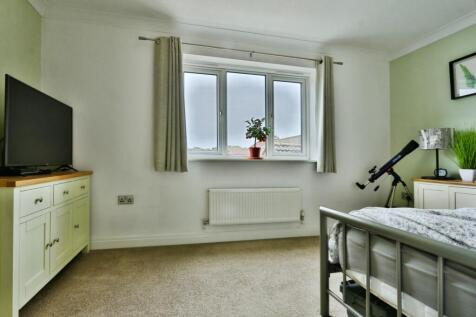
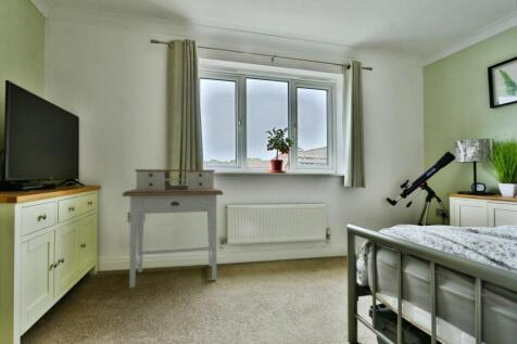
+ desk (175, 212)
